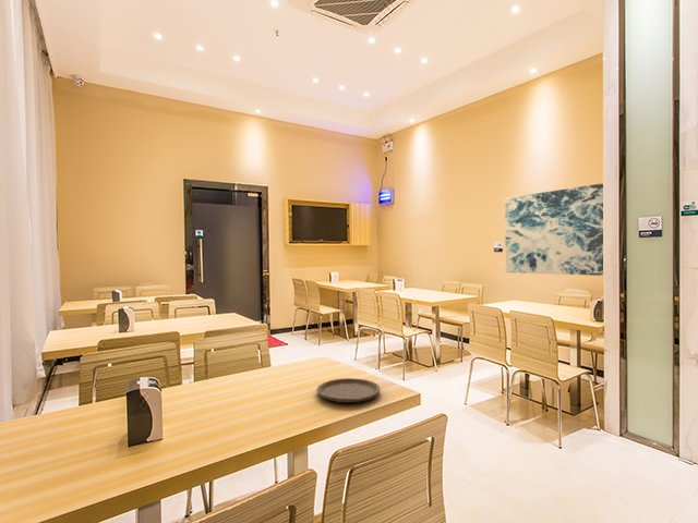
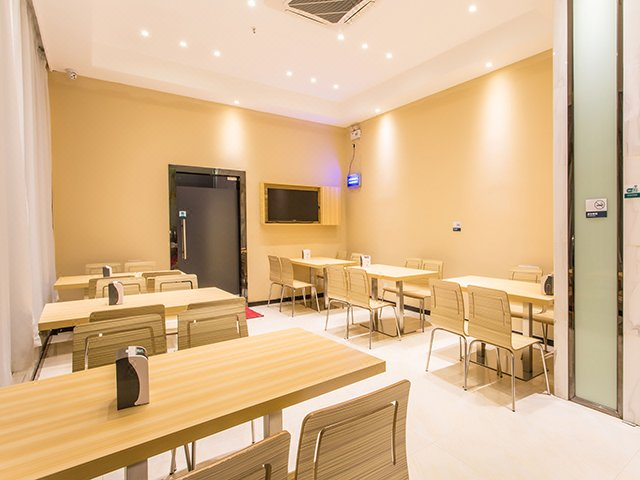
- wall art (562, 232)
- plate (348, 390)
